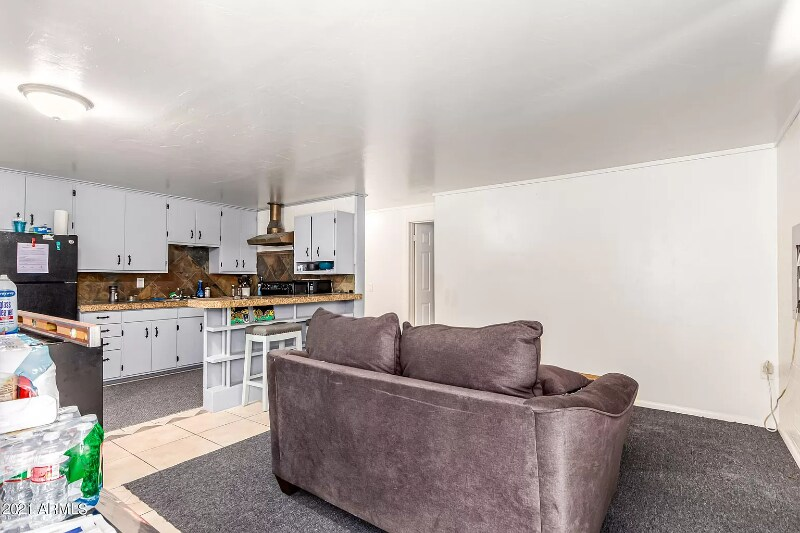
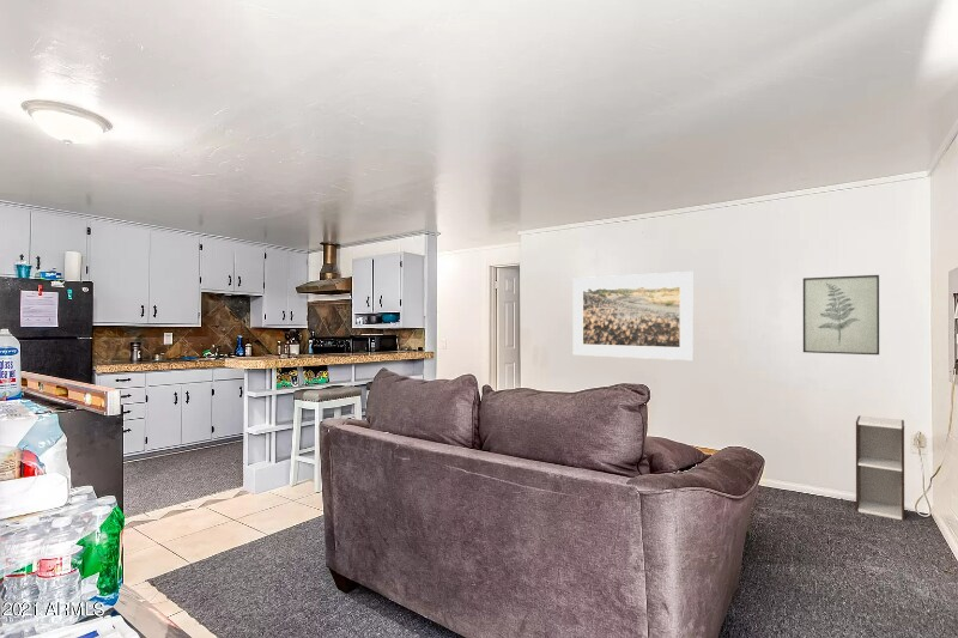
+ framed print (629, 316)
+ shelf unit (880, 464)
+ wall art (839, 315)
